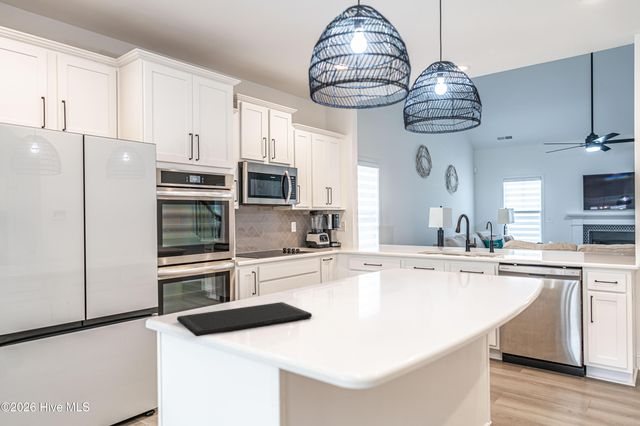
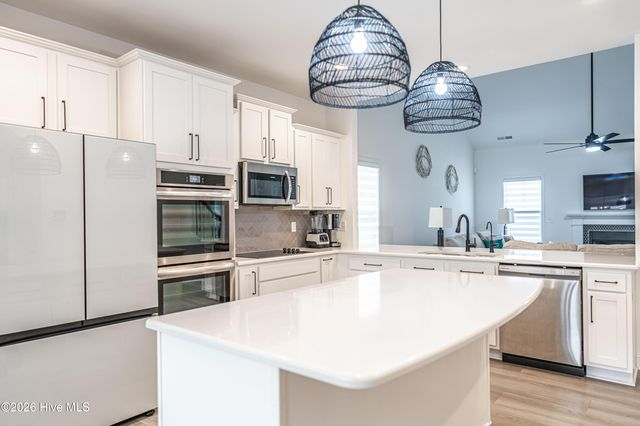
- cutting board (245, 317)
